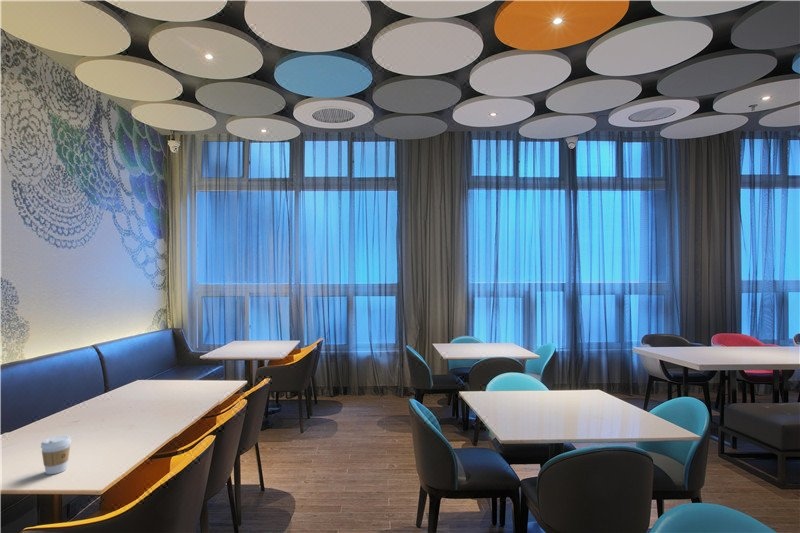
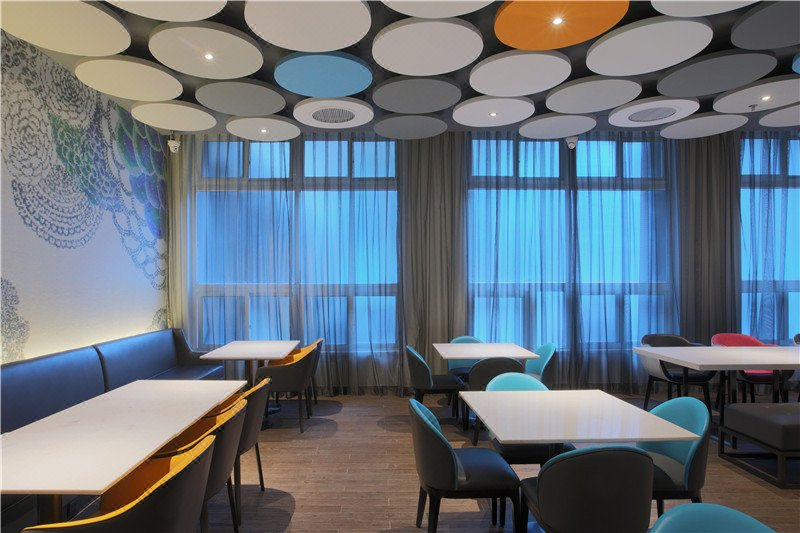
- coffee cup (56, 454)
